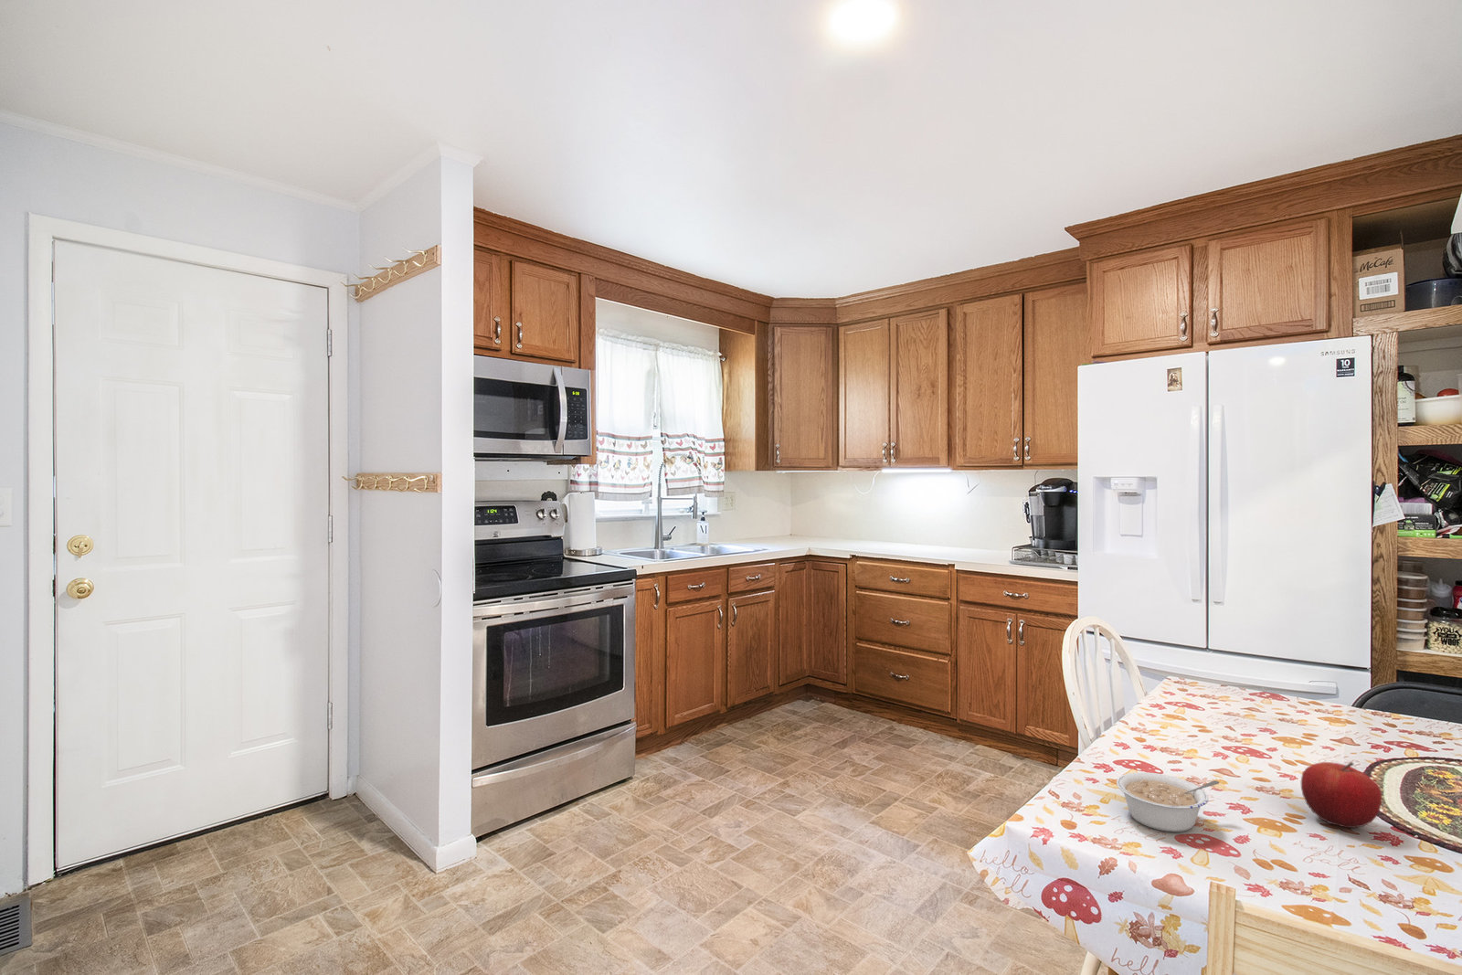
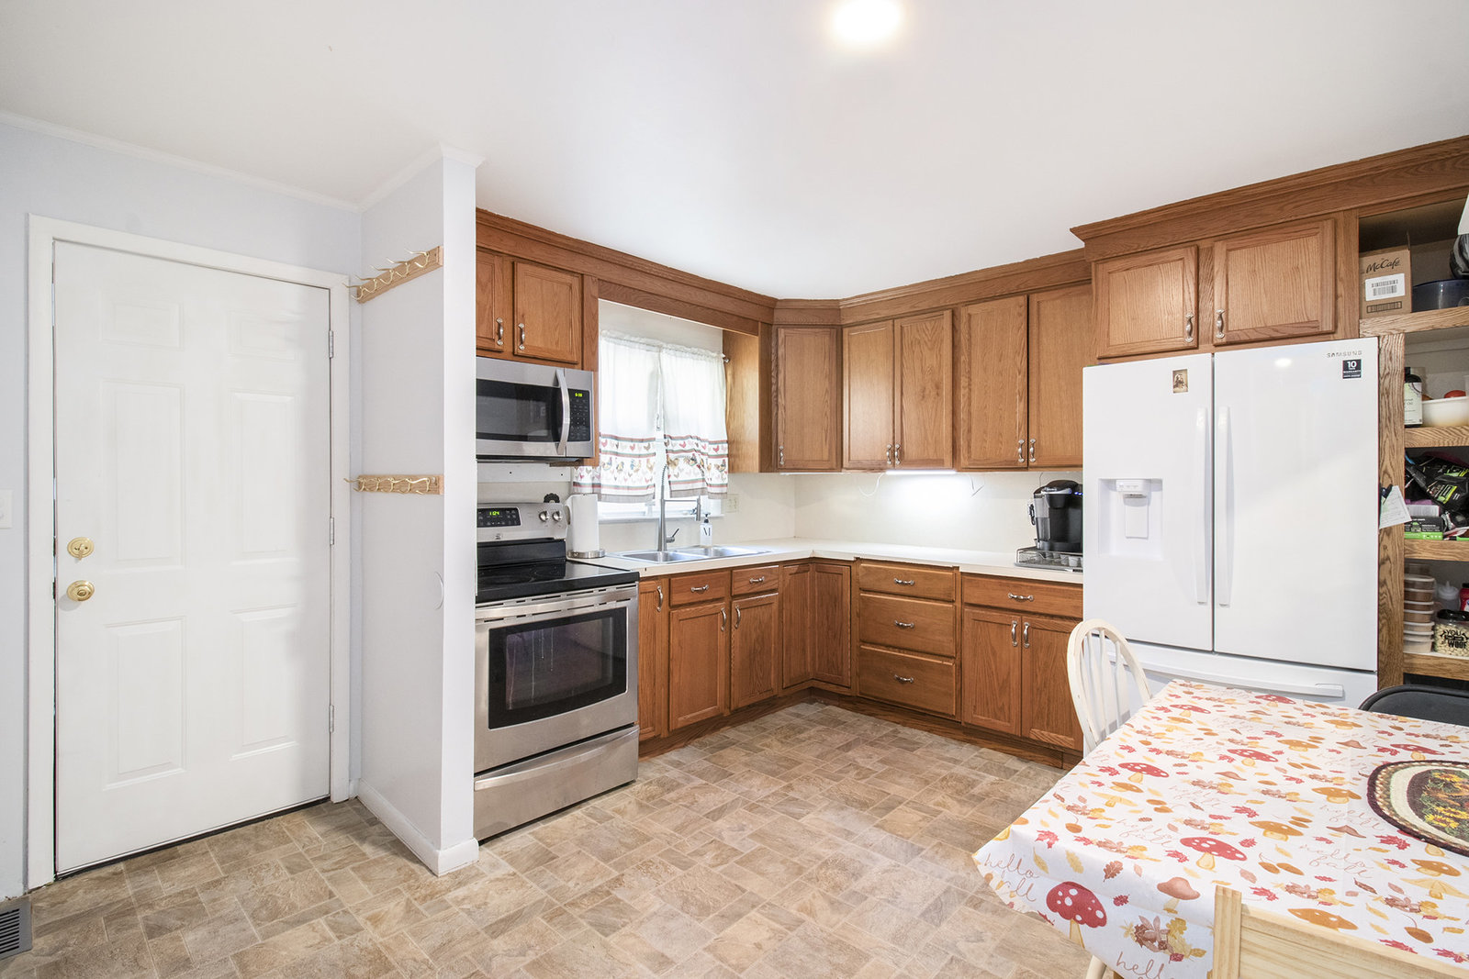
- legume (1162, 800)
- fruit (1339, 791)
